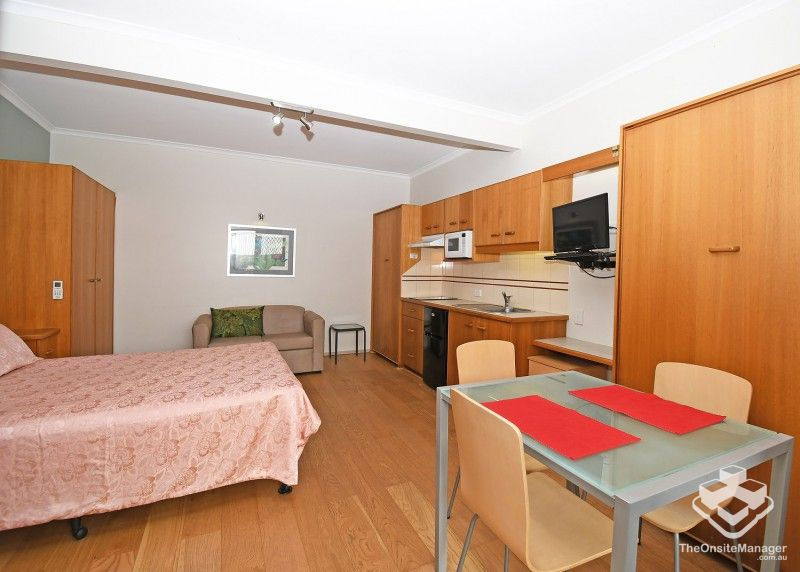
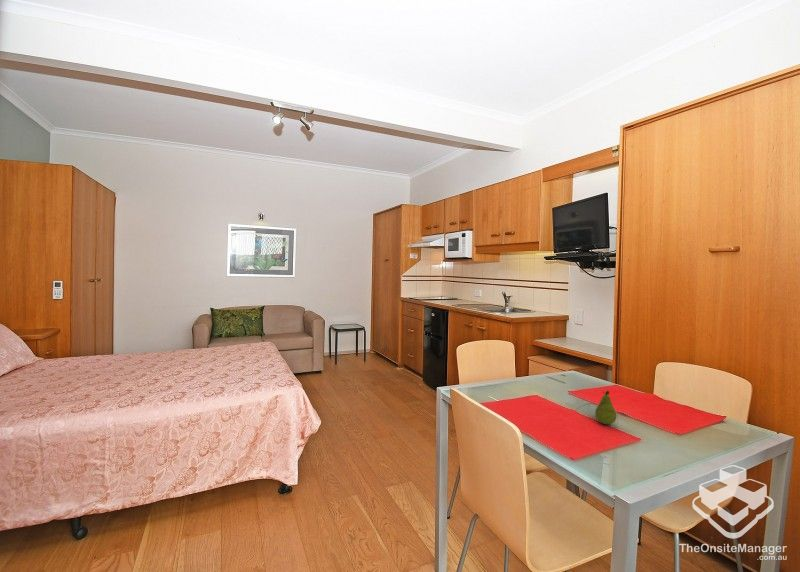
+ fruit (605, 407)
